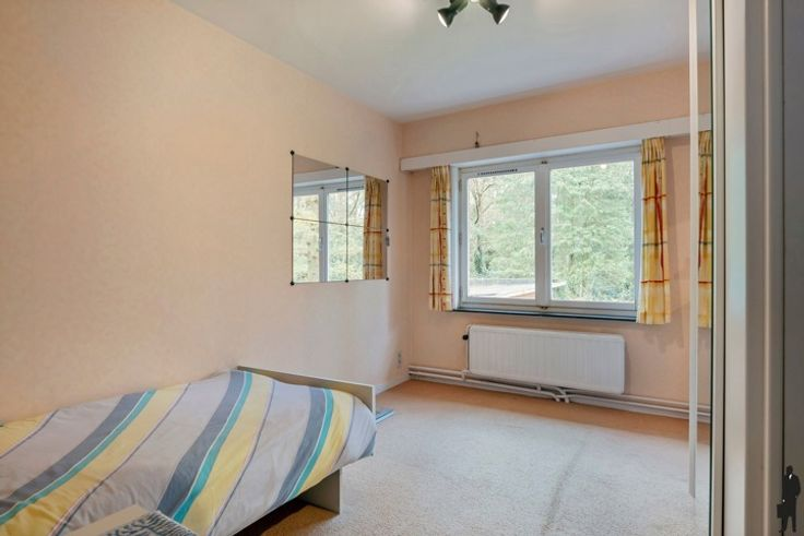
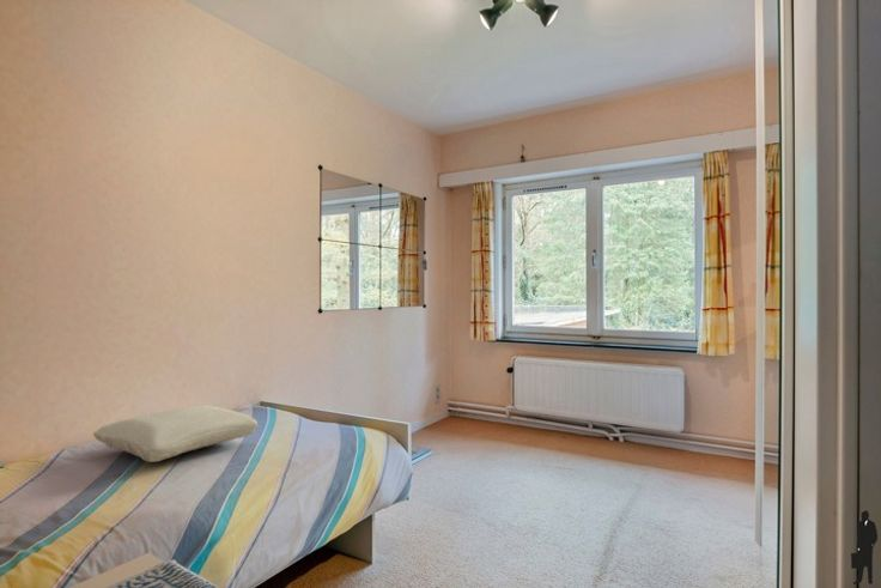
+ pillow (178, 430)
